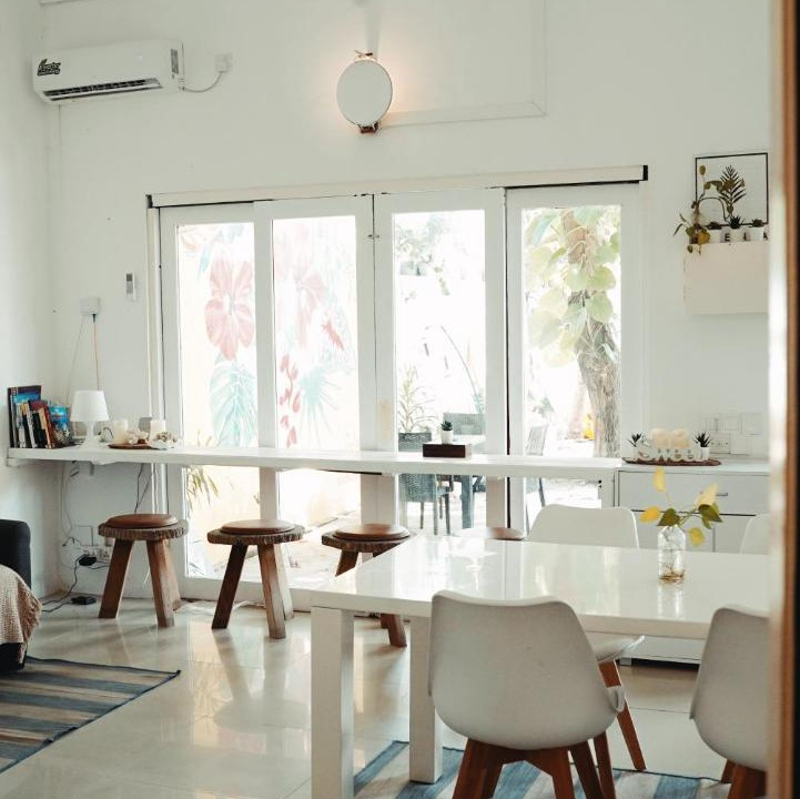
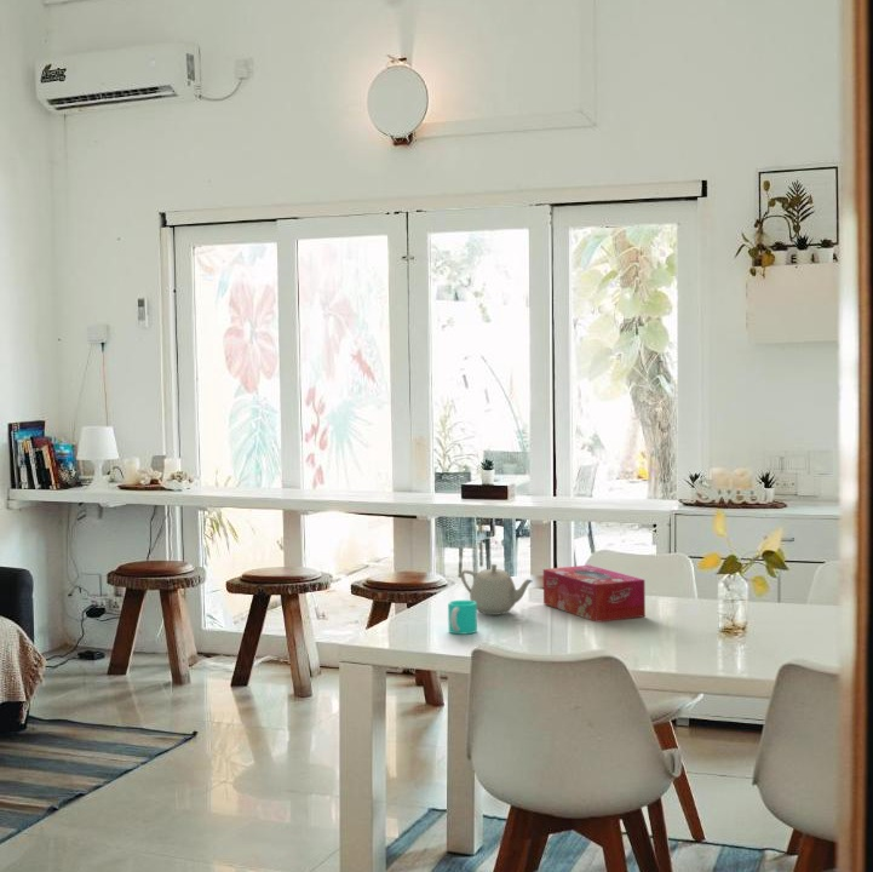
+ cup (460, 618)
+ tissue box (592, 591)
+ teapot (498, 587)
